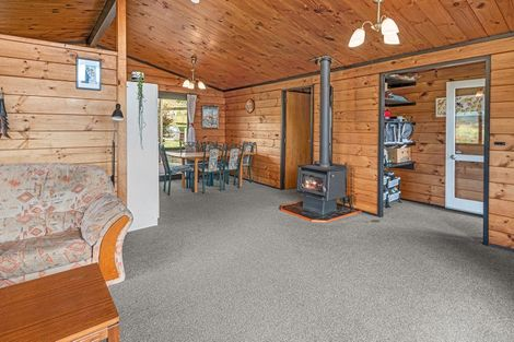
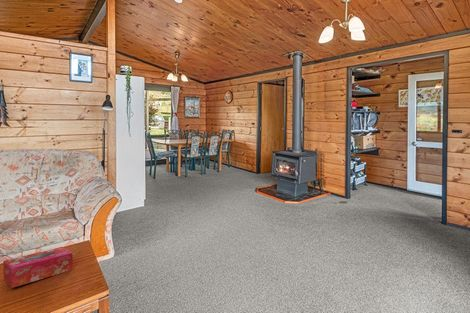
+ tissue box (39, 265)
